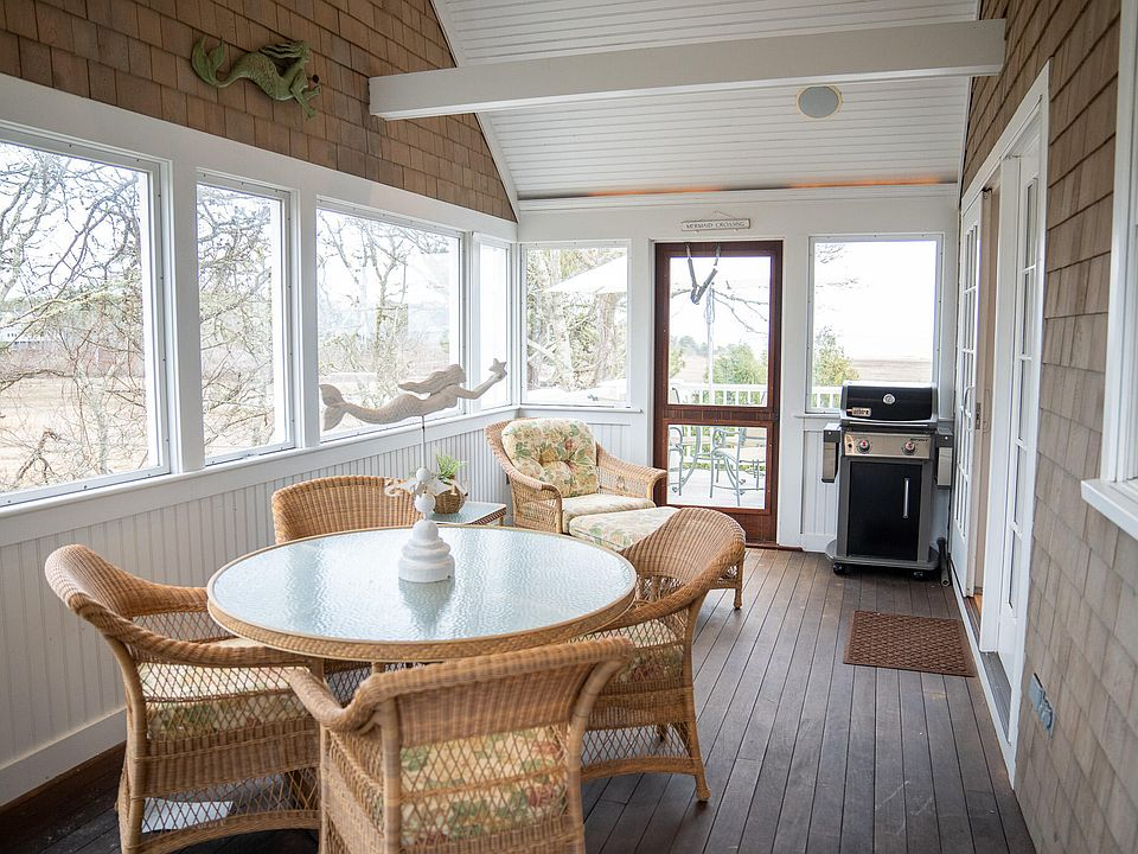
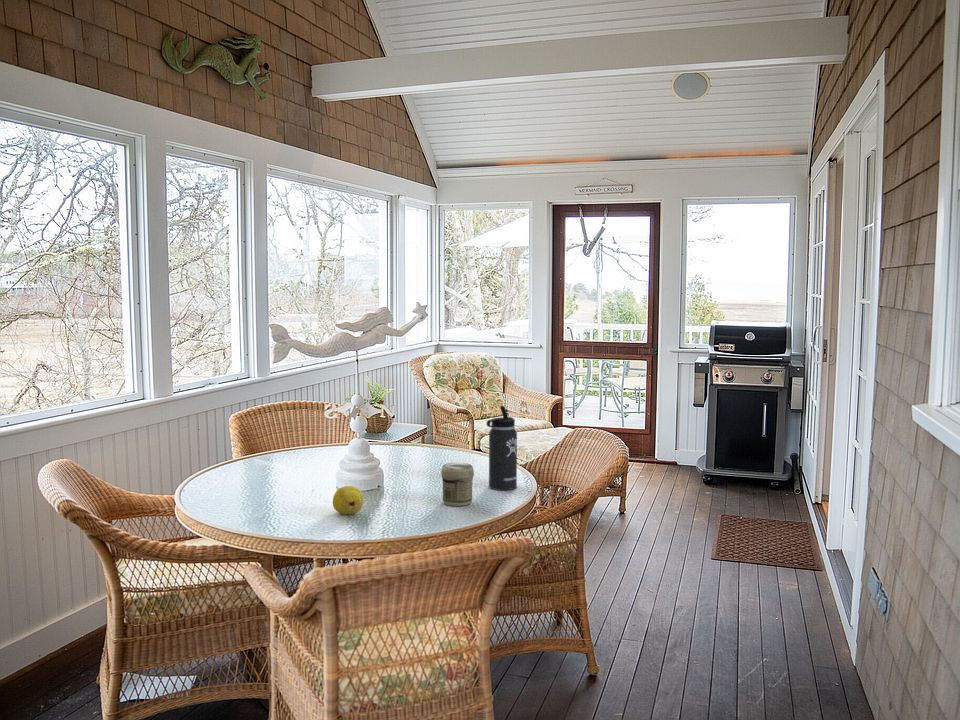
+ fruit (348, 500)
+ thermos bottle (500, 446)
+ jar (457, 483)
